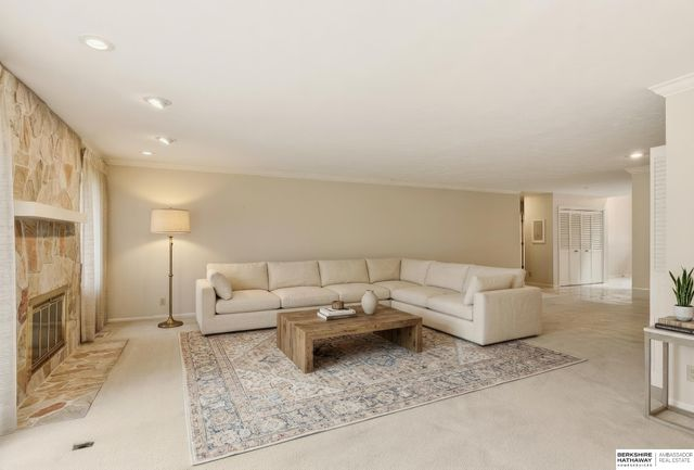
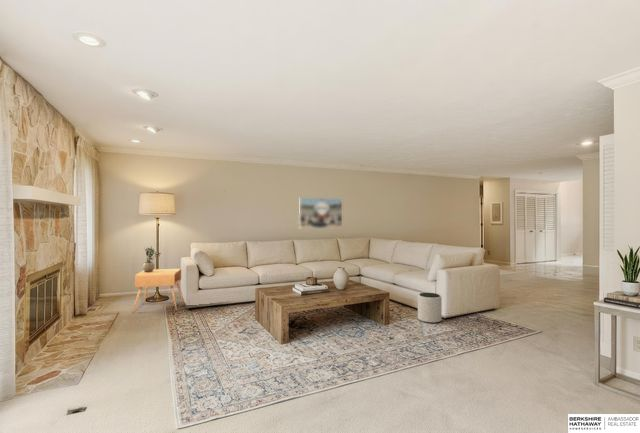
+ plant pot (429, 307)
+ potted plant (151, 258)
+ side table (159, 286)
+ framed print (321, 213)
